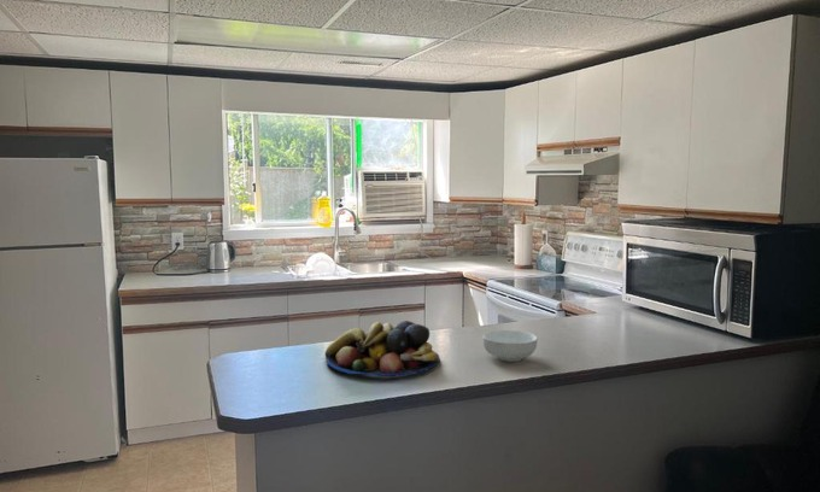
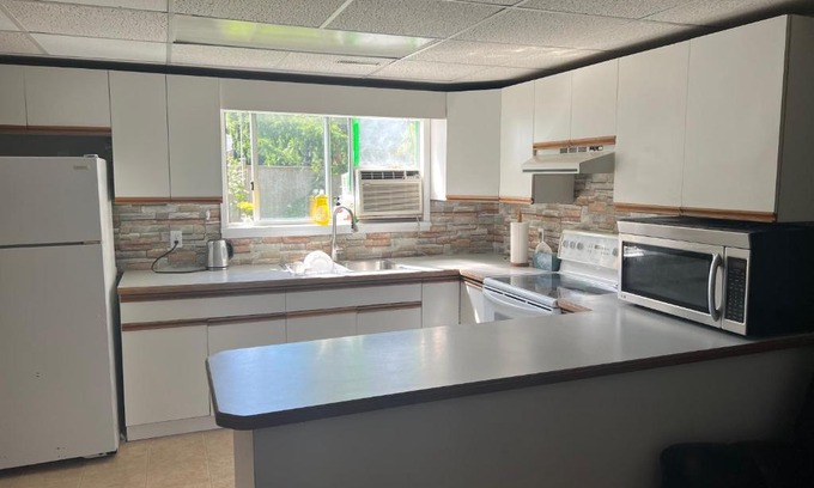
- fruit bowl (382, 340)
- cereal bowl (509, 346)
